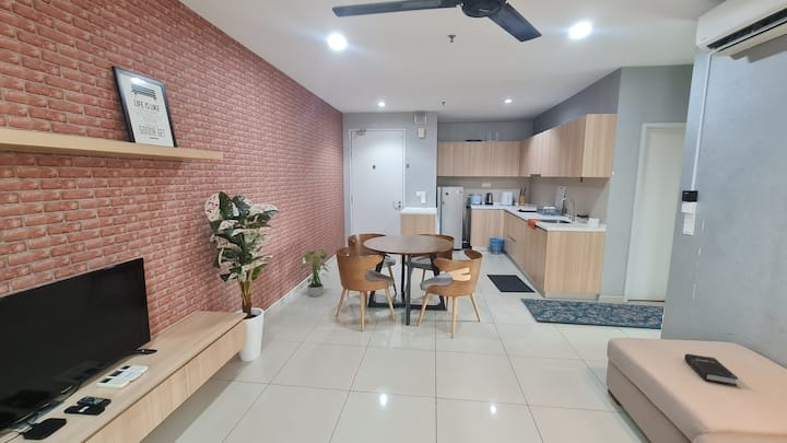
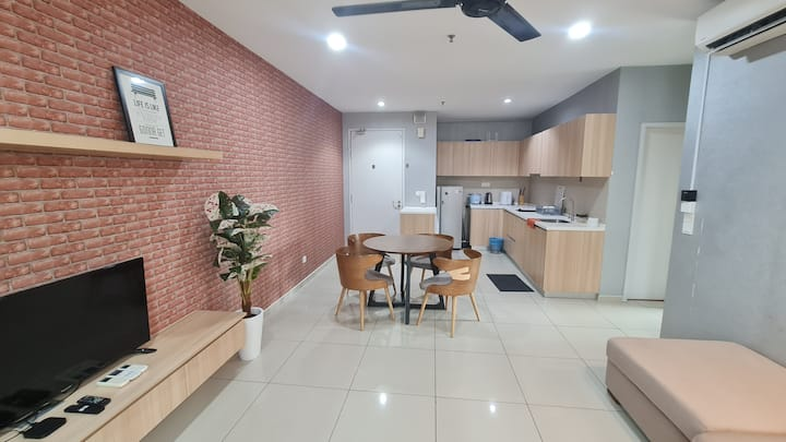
- rug (630, 314)
- potted plant (315, 272)
- hardback book (708, 369)
